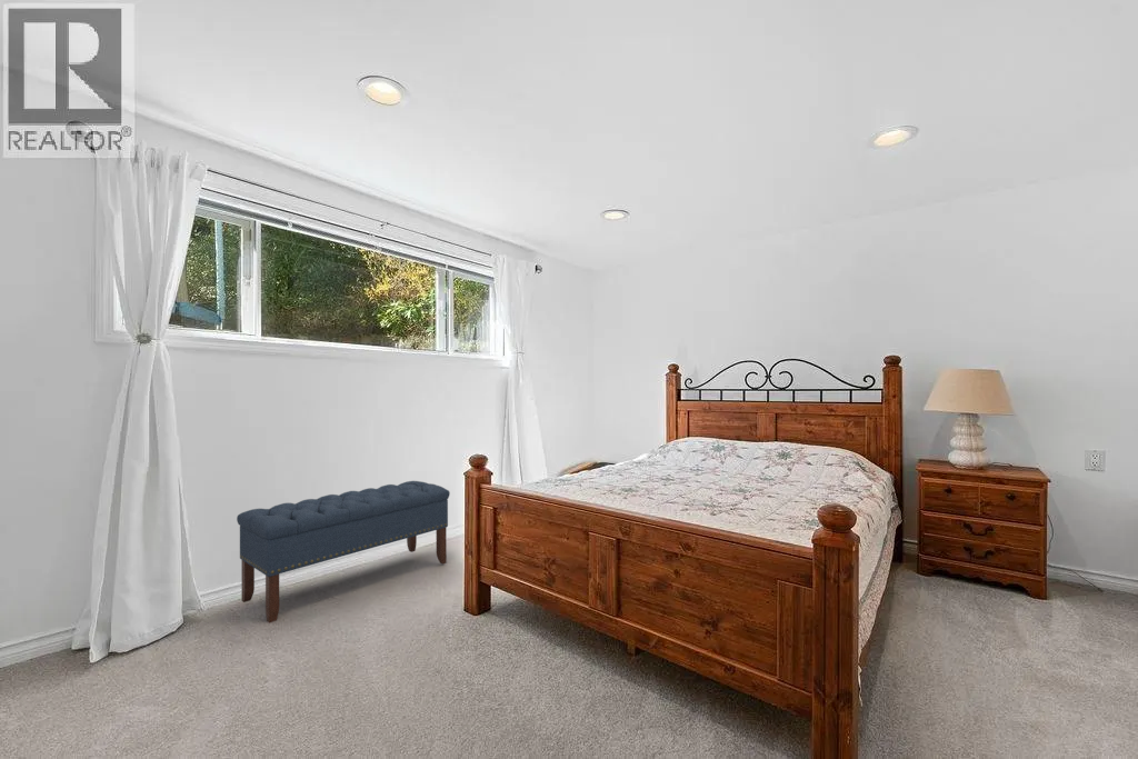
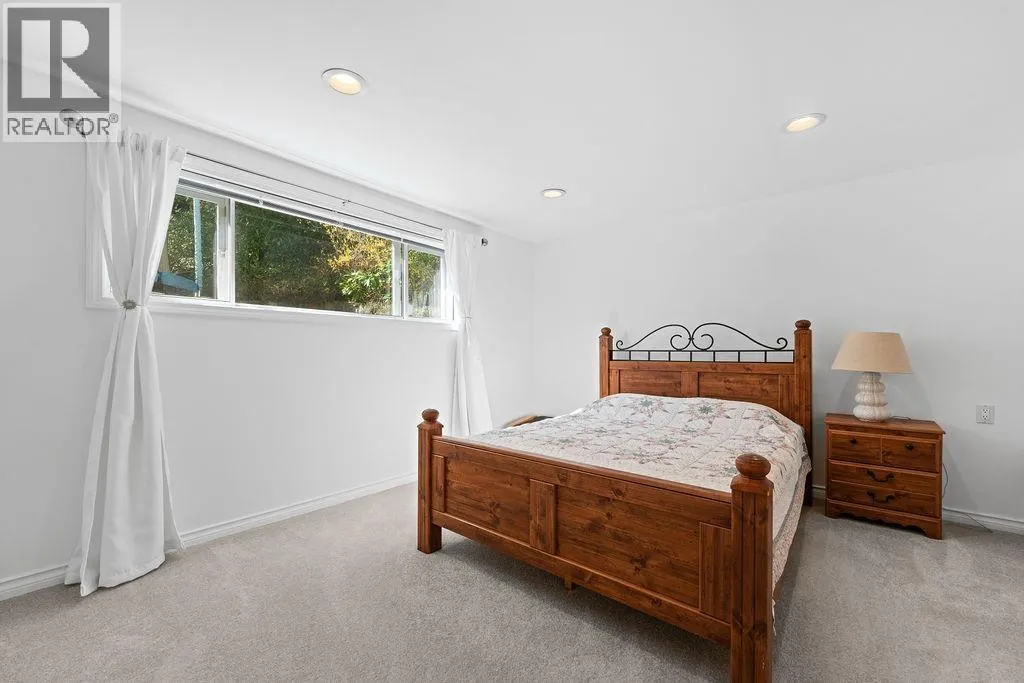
- bench (353, 538)
